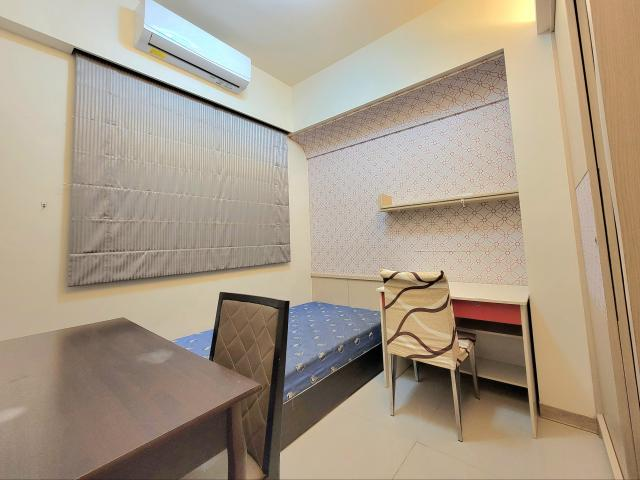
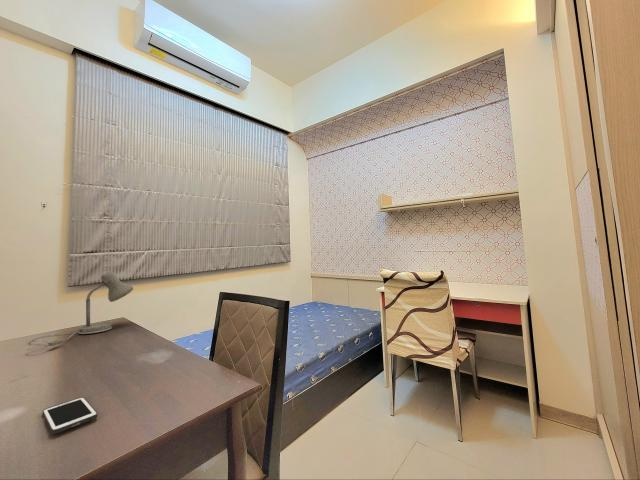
+ cell phone (69, 413)
+ desk lamp (86, 303)
